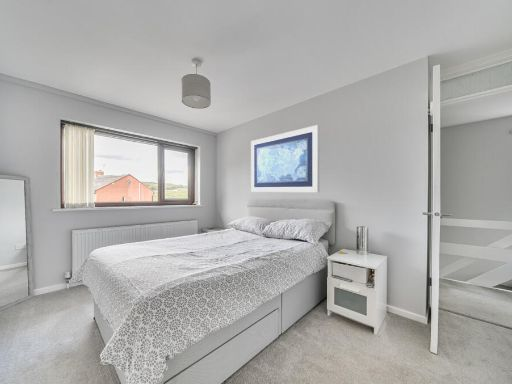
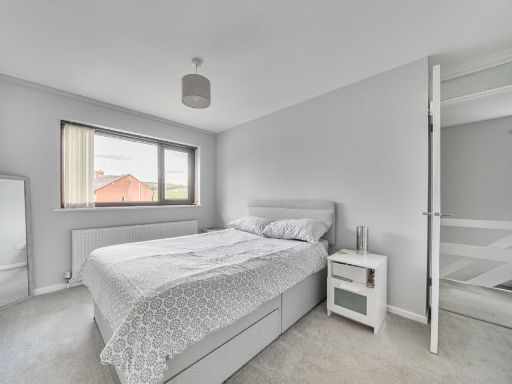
- wall art (280, 163)
